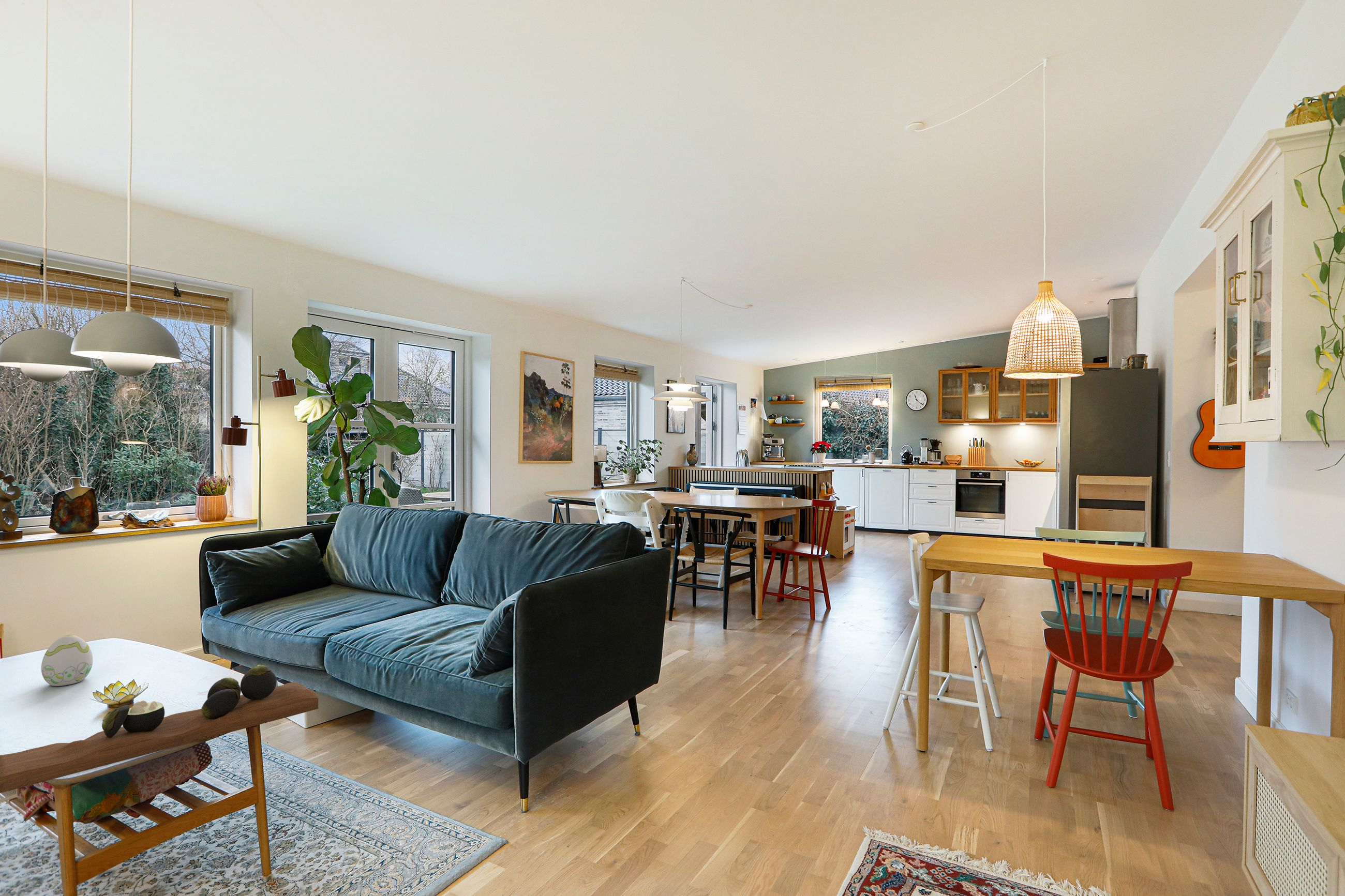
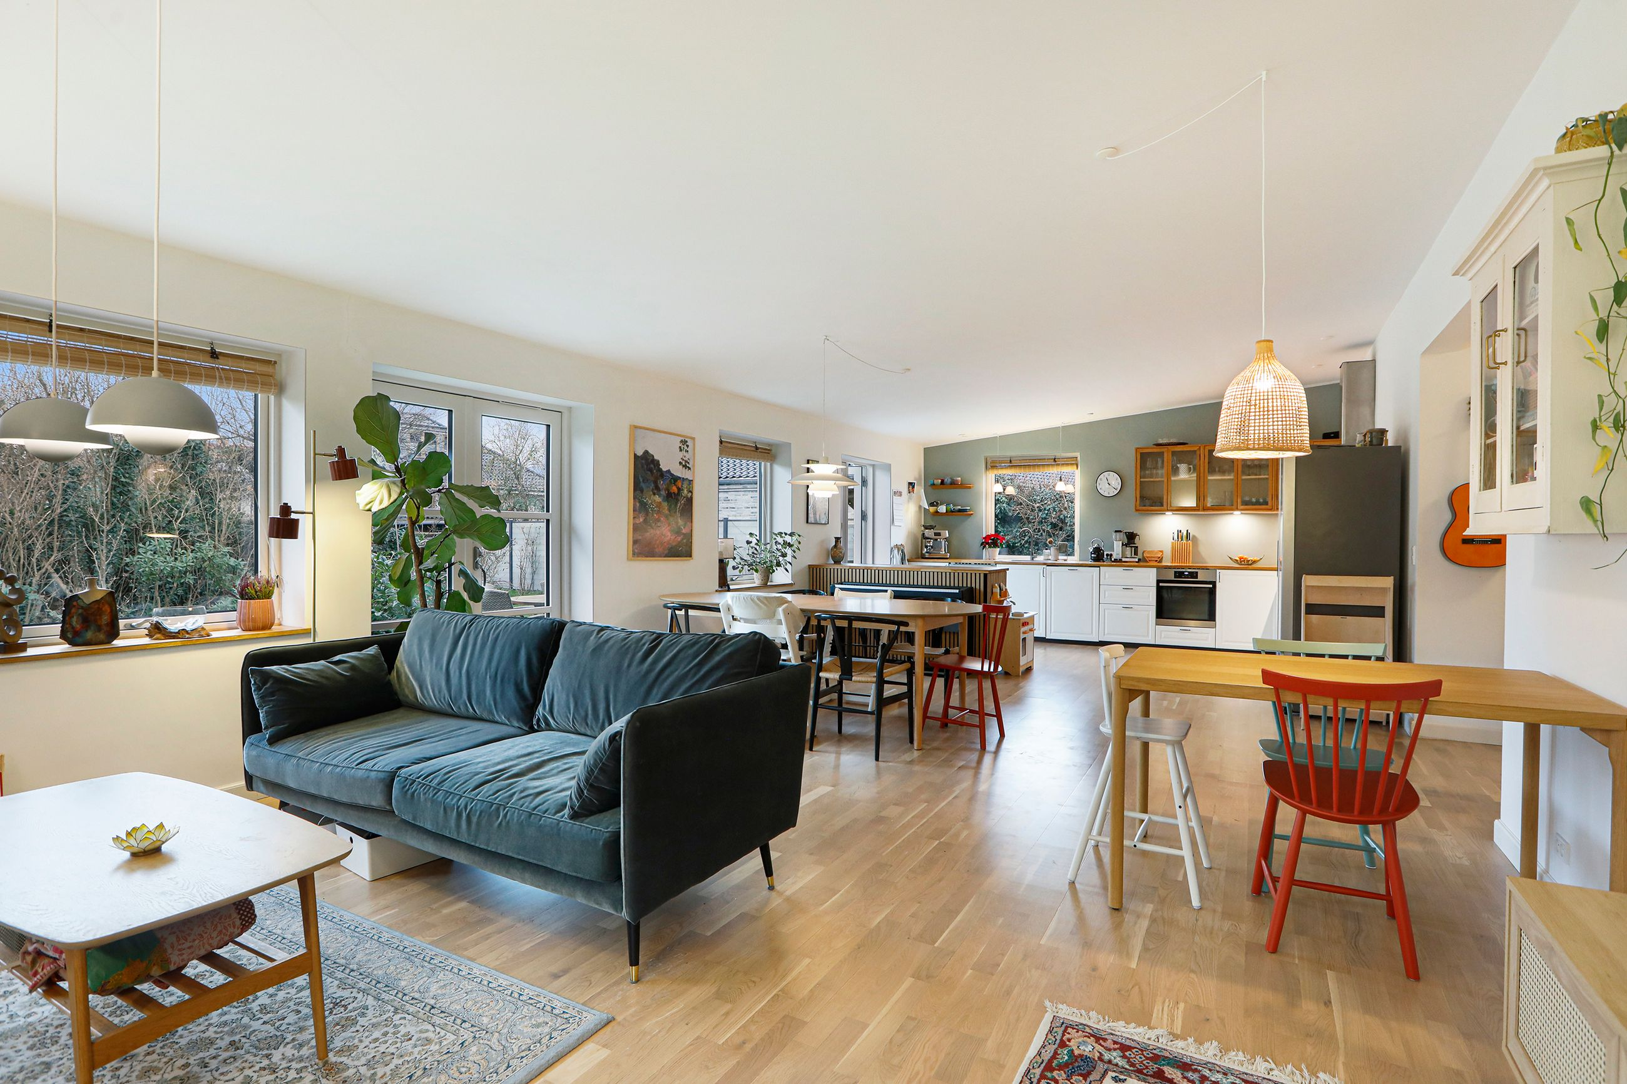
- decorative tray (175, 713)
- decorative egg (67, 658)
